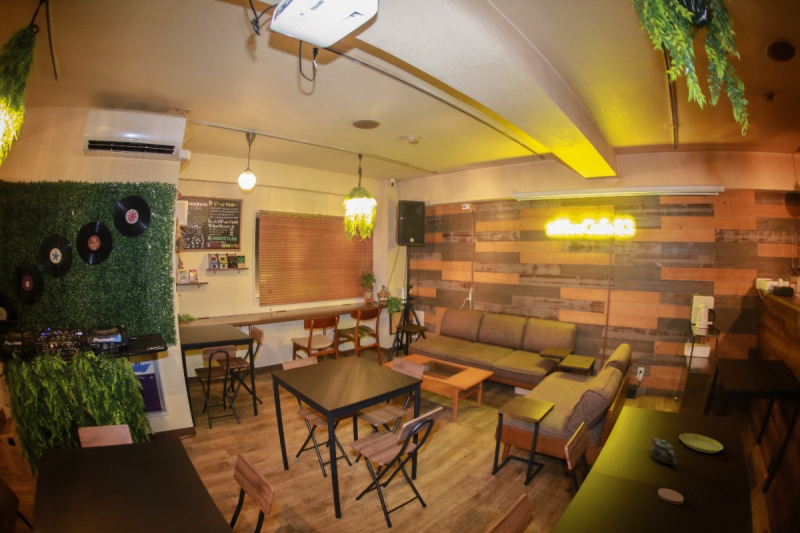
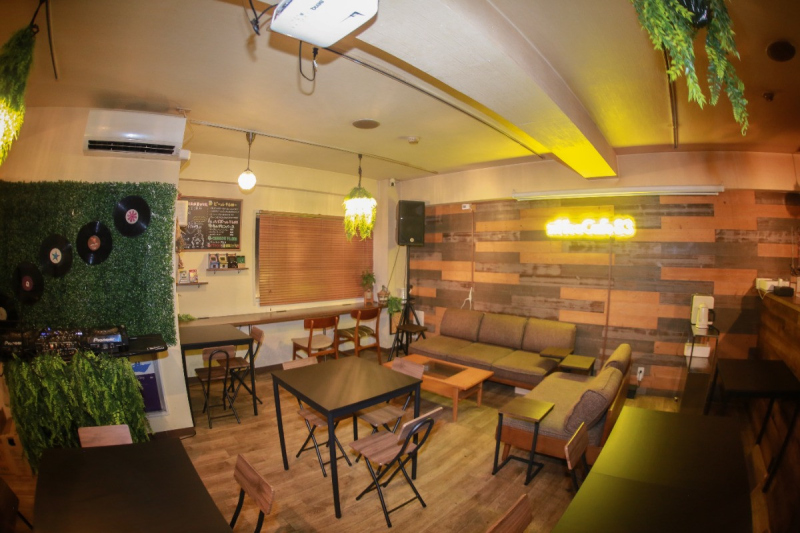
- chinaware (663, 451)
- saucer (700, 443)
- coaster (670, 496)
